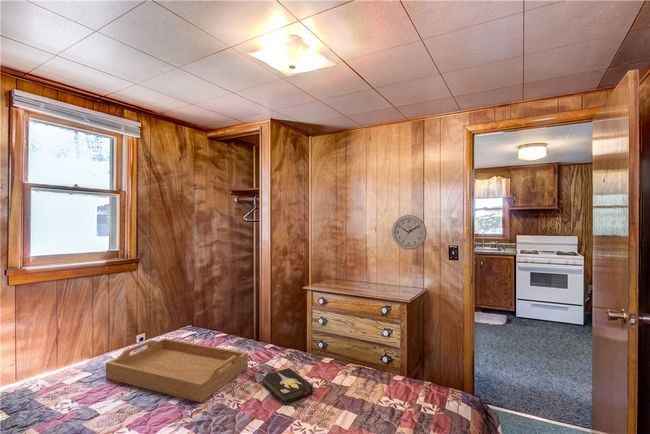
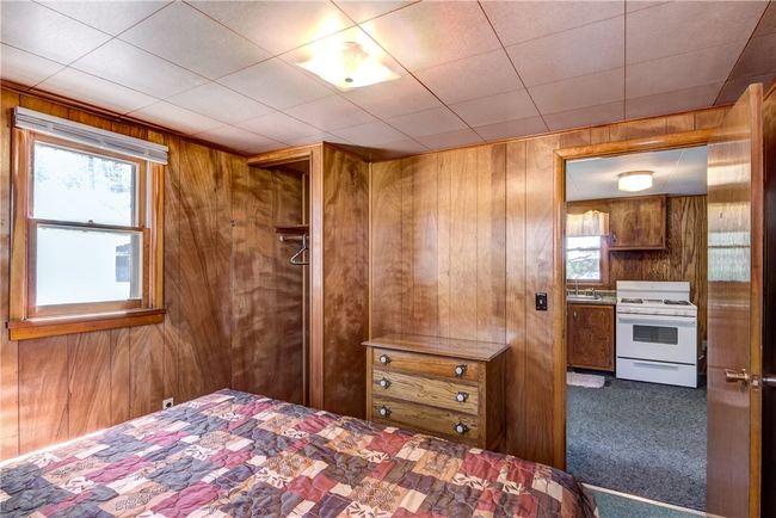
- wall clock (408, 232)
- hardback book (286, 383)
- serving tray (179, 362)
